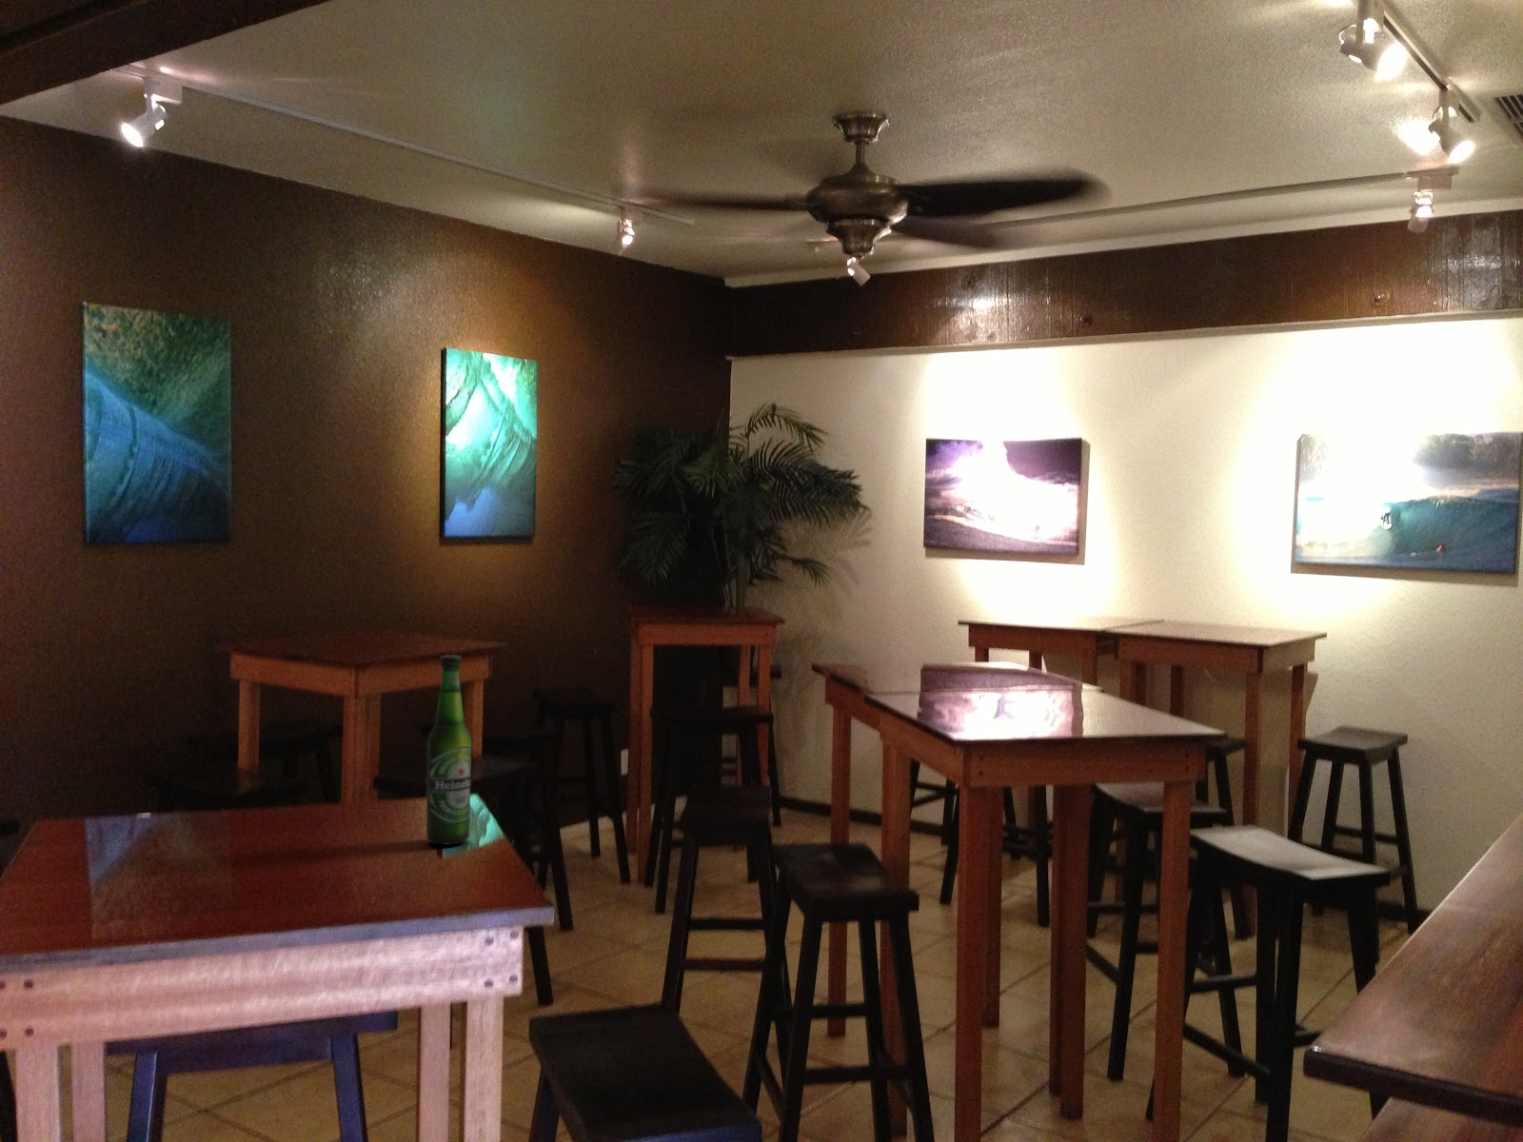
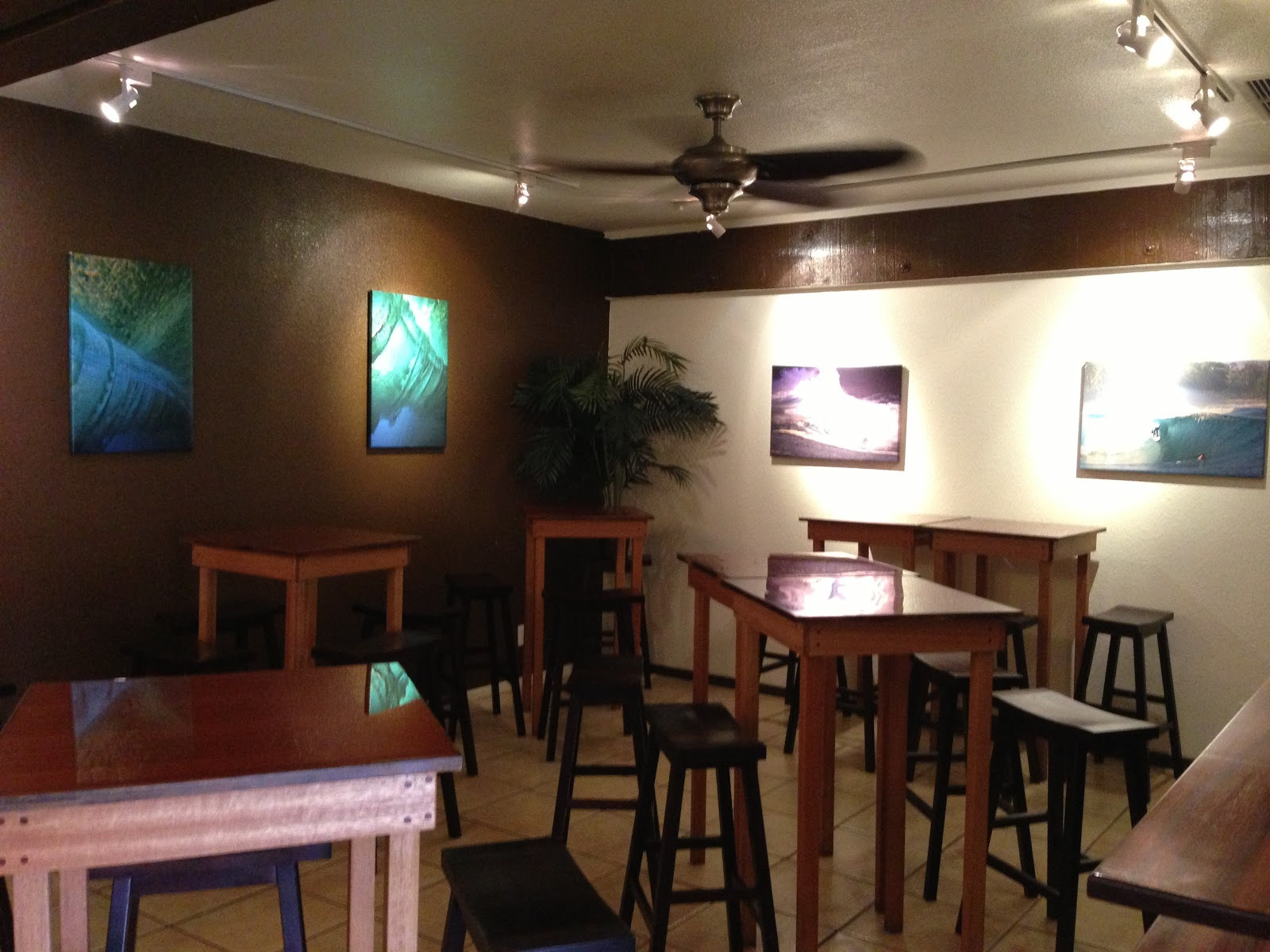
- beer bottle (450, 749)
